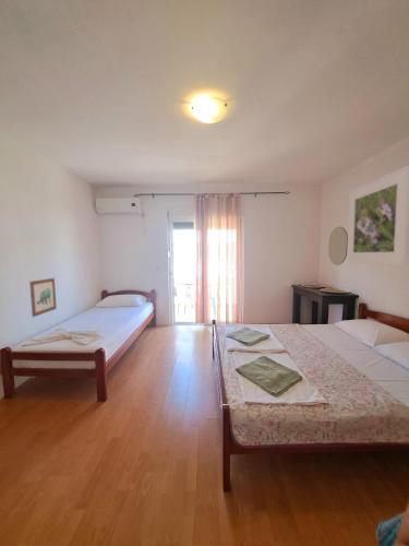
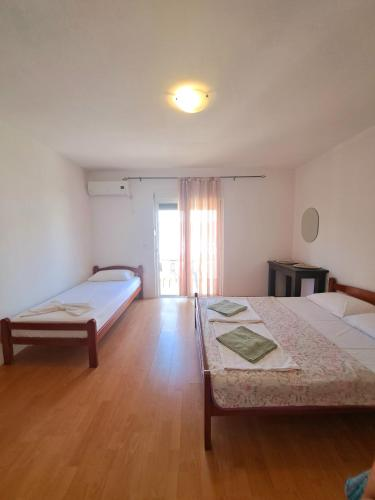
- wall art (44, 296)
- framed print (372, 222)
